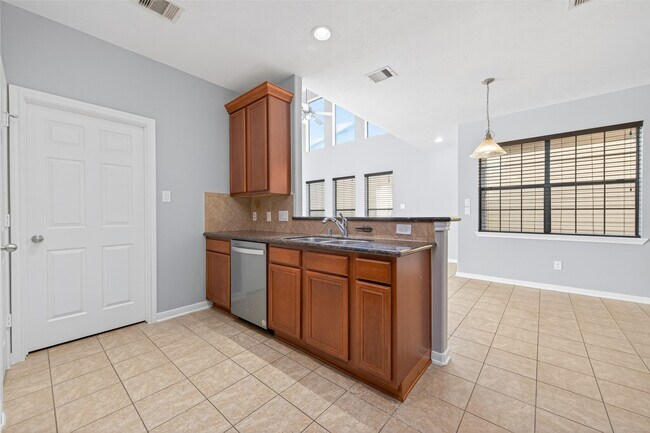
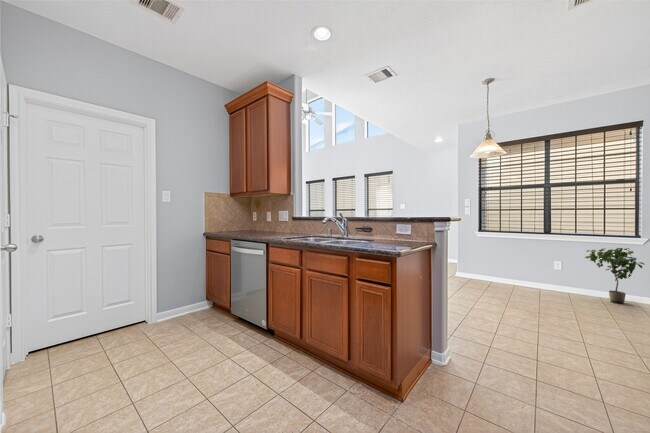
+ potted plant (614, 274)
